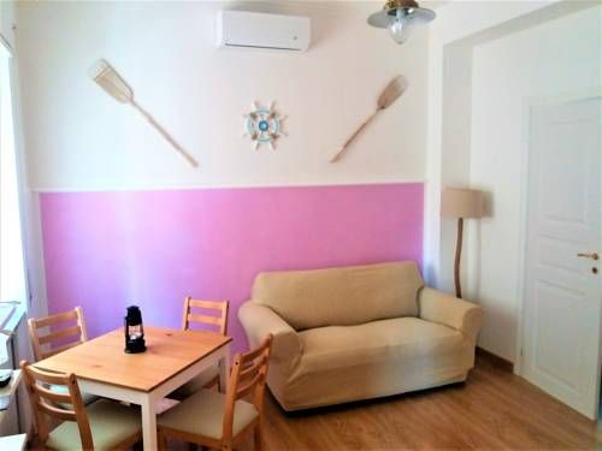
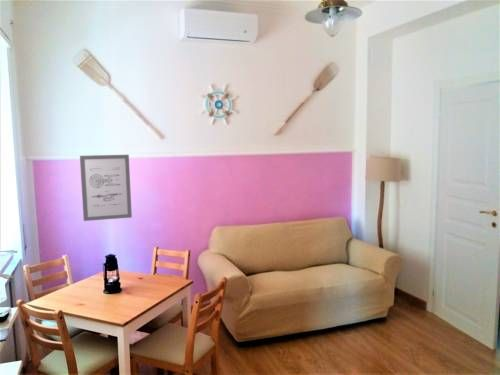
+ wall art (106, 187)
